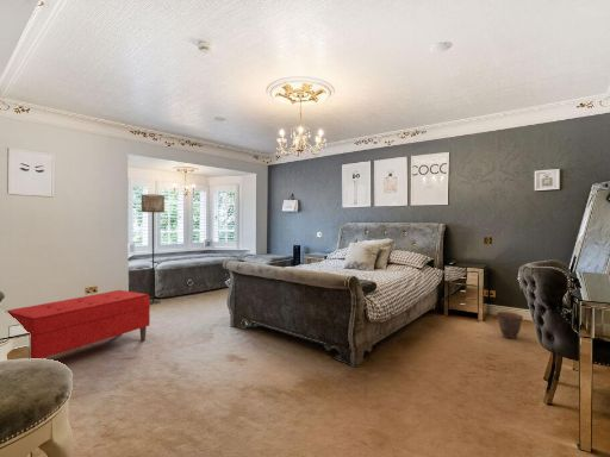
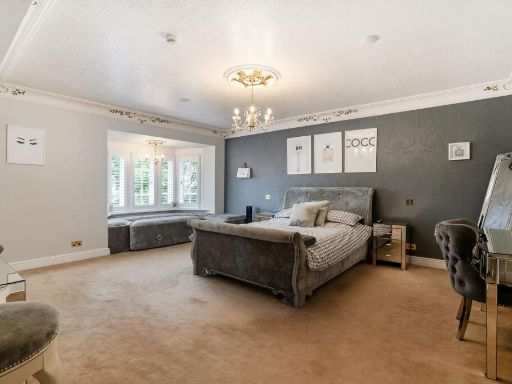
- bench (85, 326)
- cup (509, 325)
- floor lamp (152, 249)
